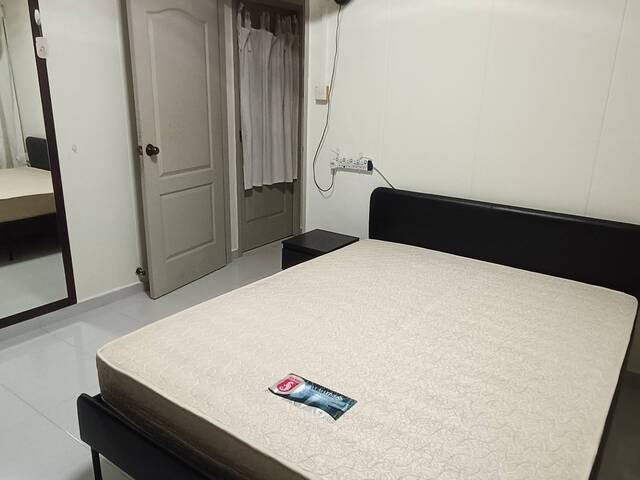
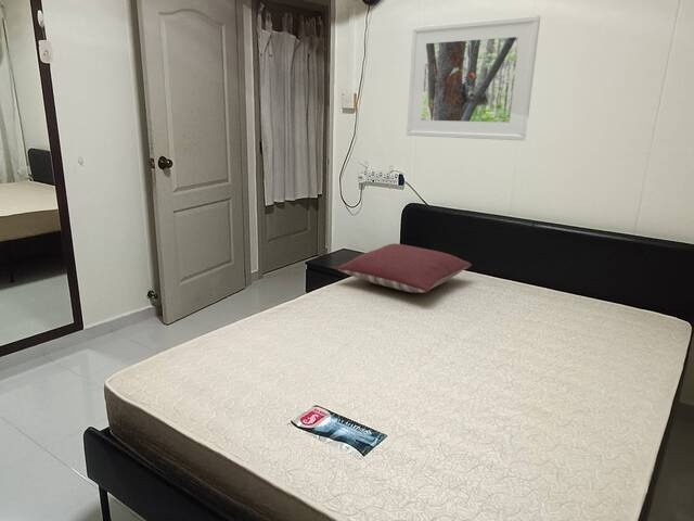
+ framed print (466, 81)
+ pillow (406, 266)
